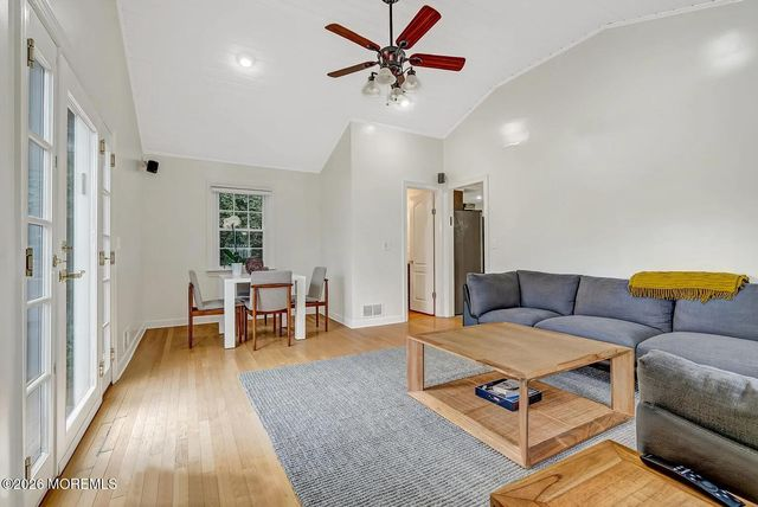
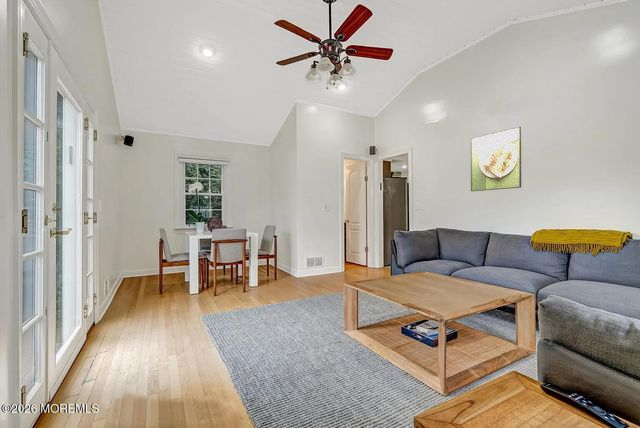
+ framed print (494, 161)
